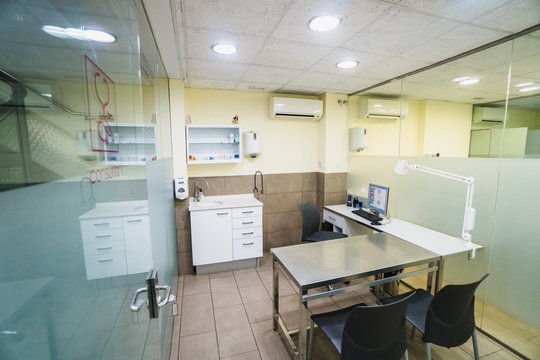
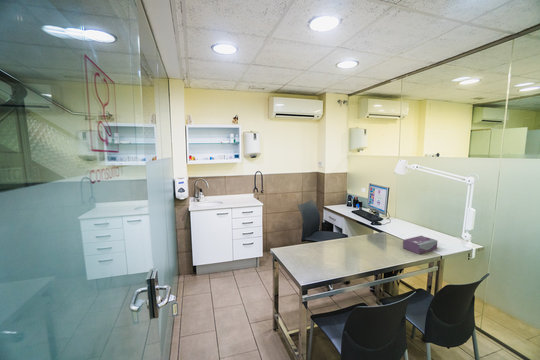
+ tissue box (419, 244)
